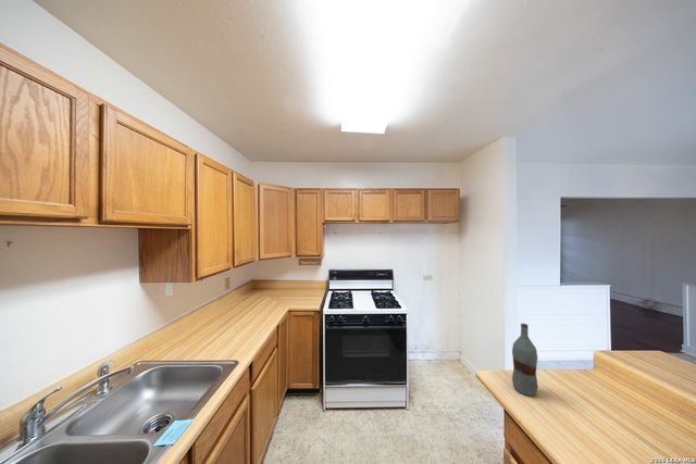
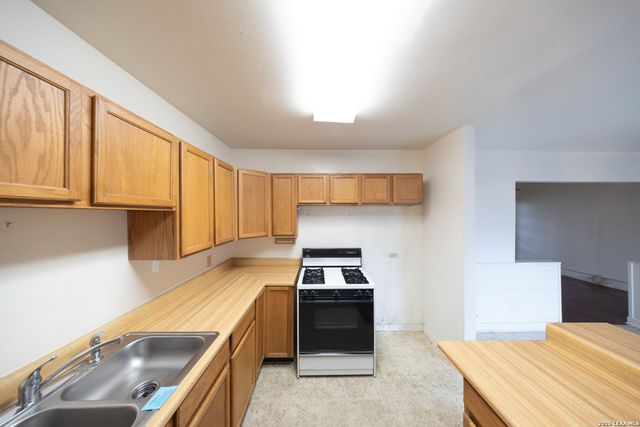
- bottle (524, 356)
